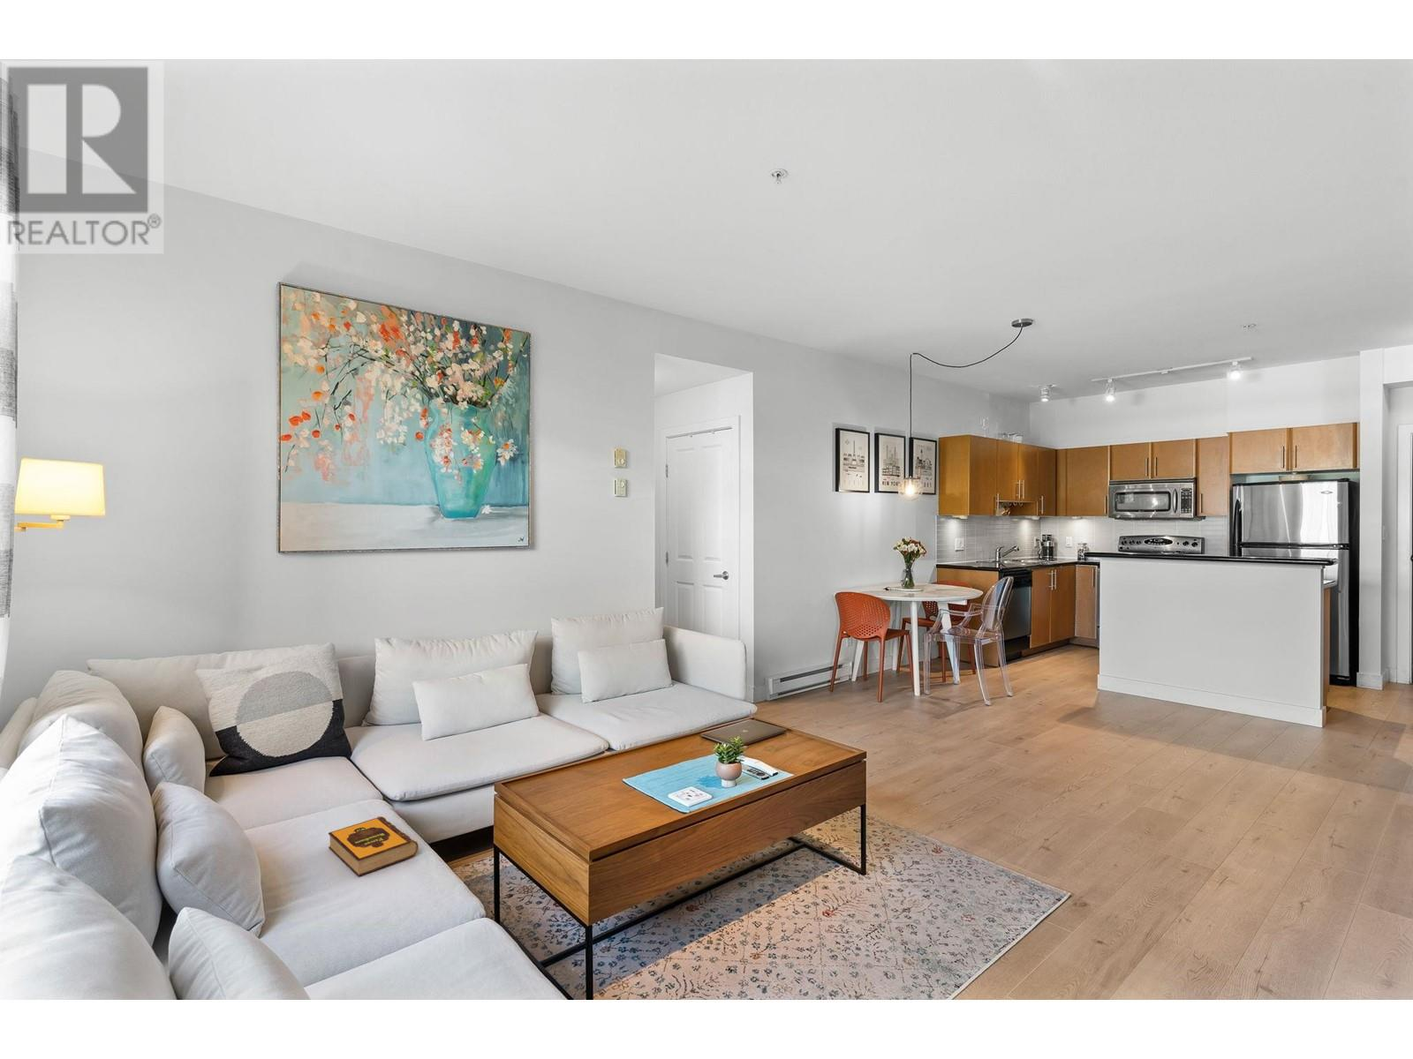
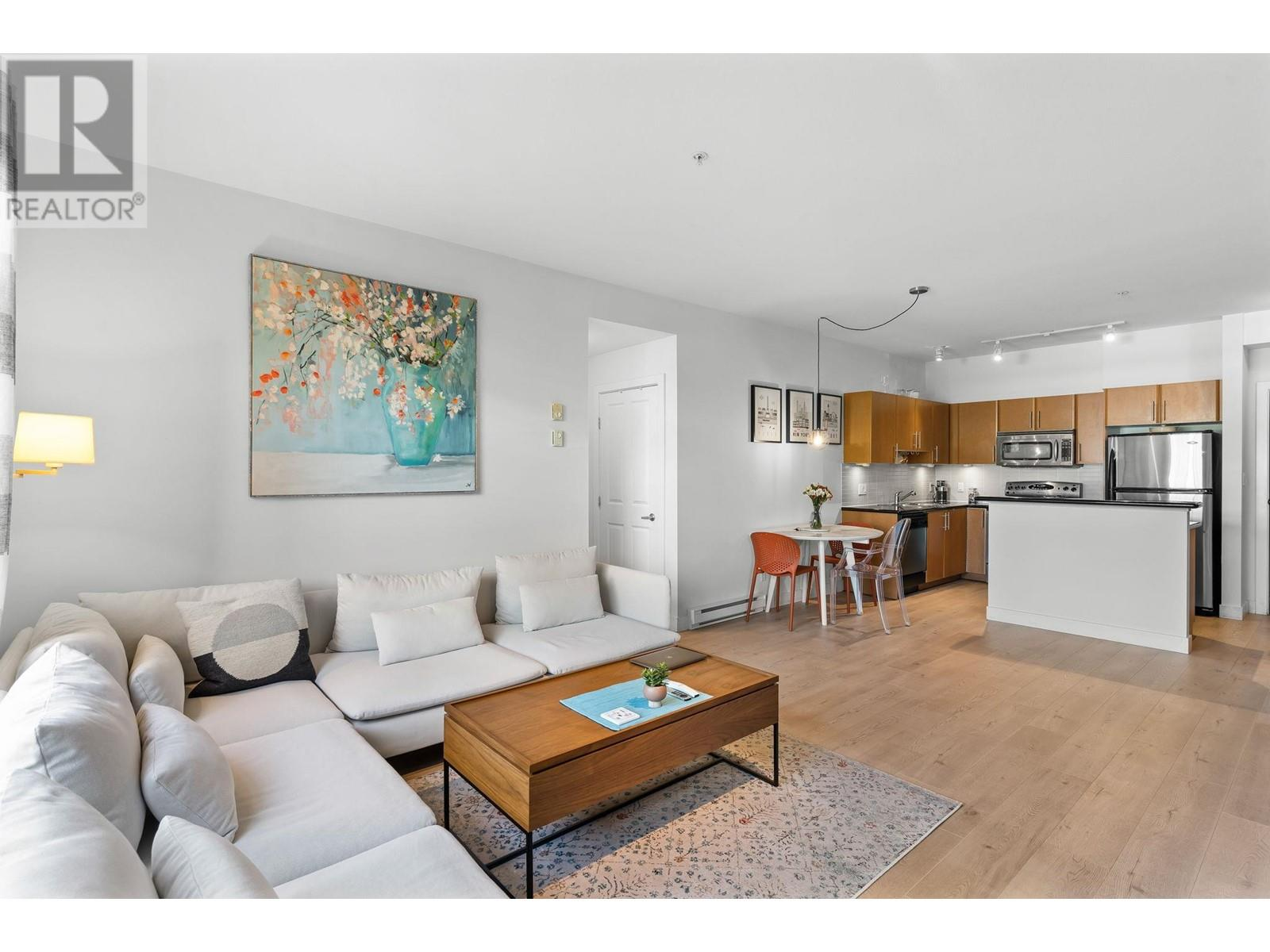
- hardback book (373, 843)
